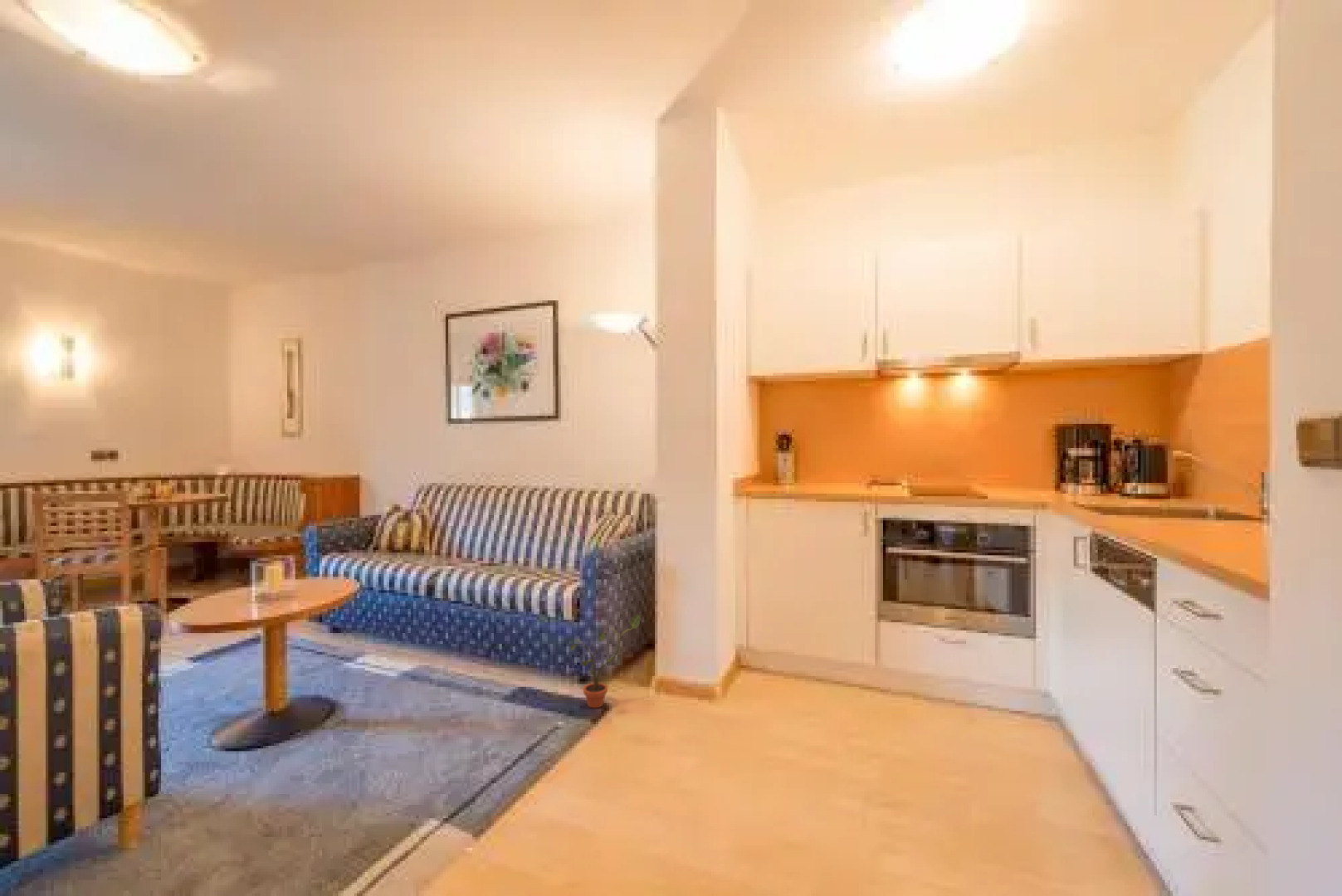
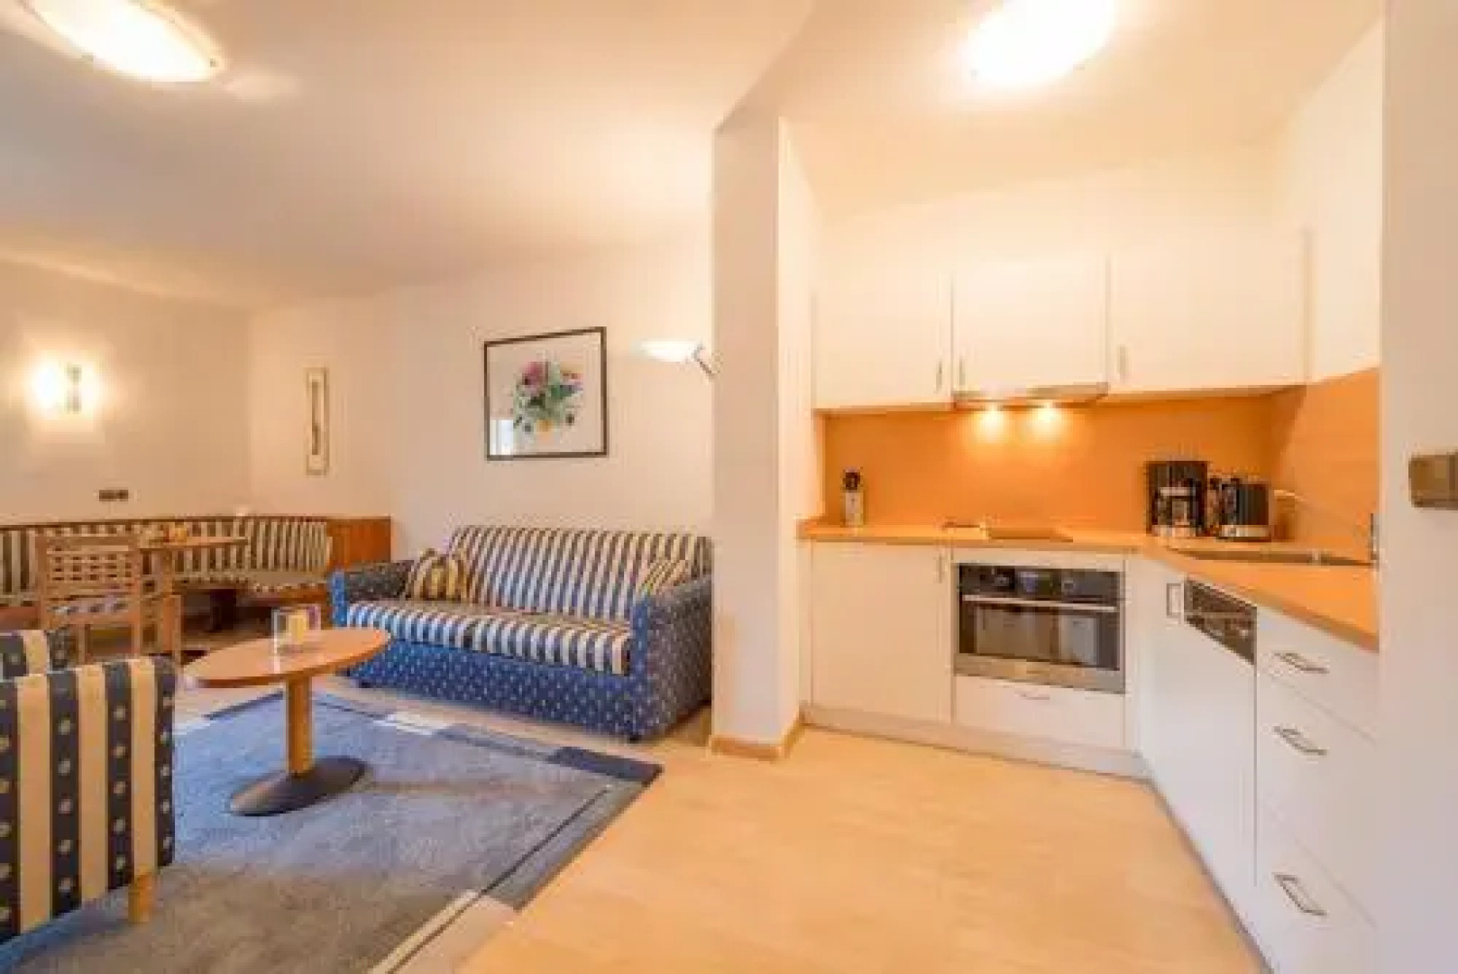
- potted plant (603, 664)
